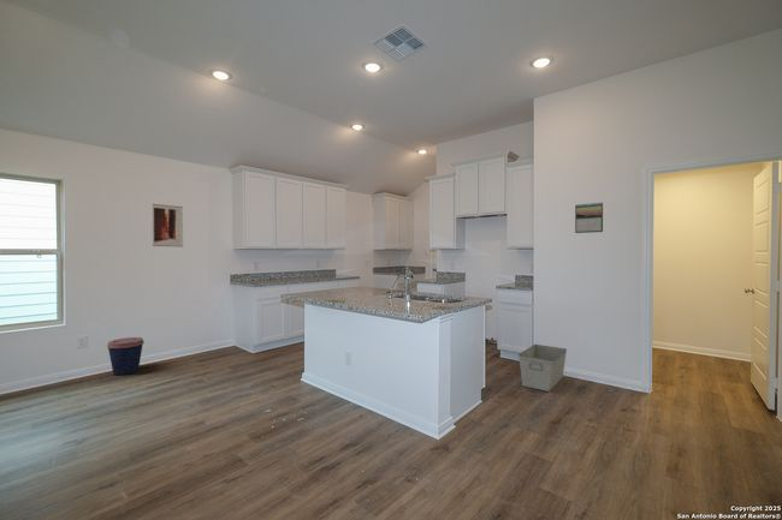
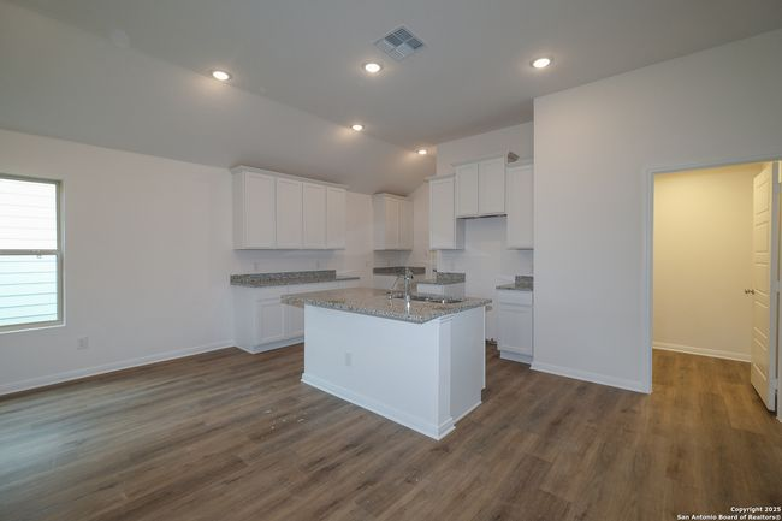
- coffee cup (125, 355)
- storage bin (543, 366)
- wall art (167, 226)
- calendar (588, 217)
